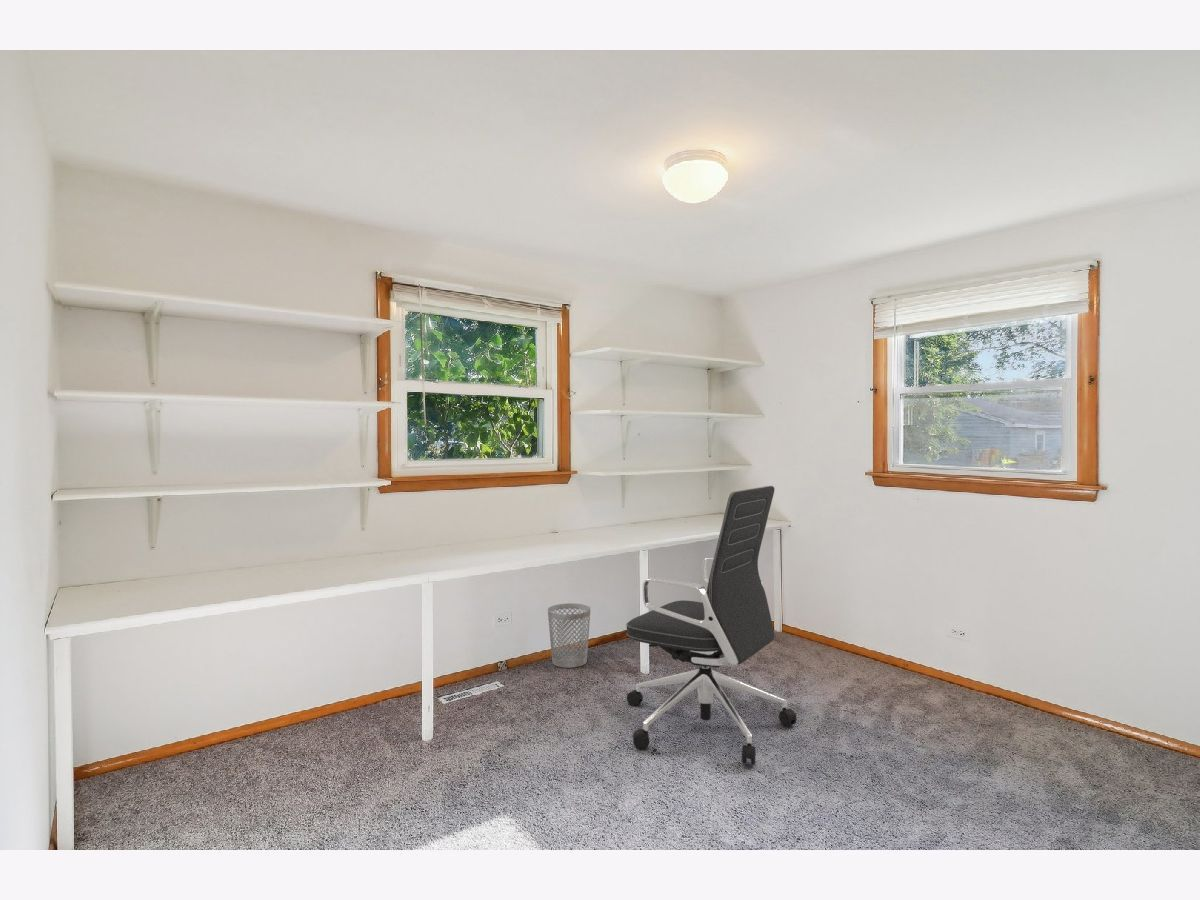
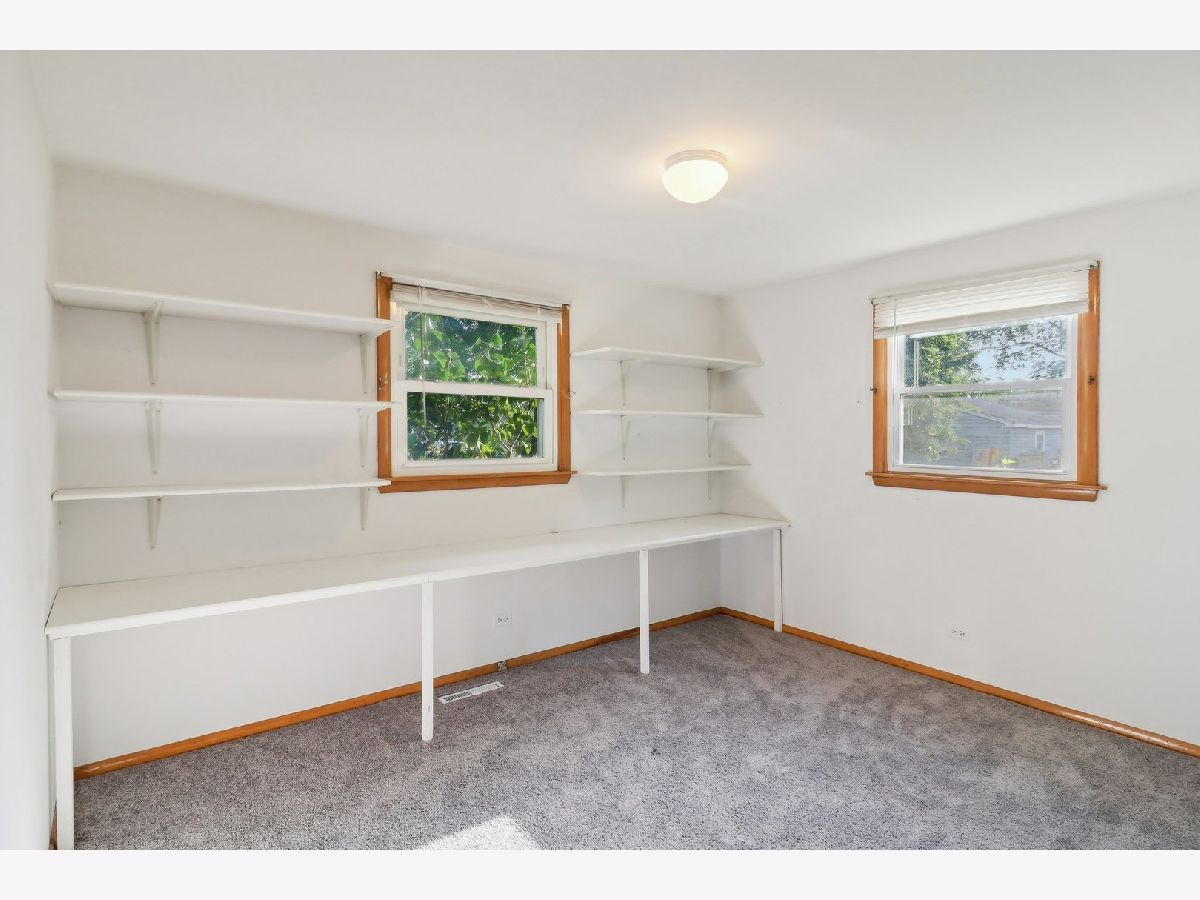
- wastebasket (568, 635)
- office chair (698, 604)
